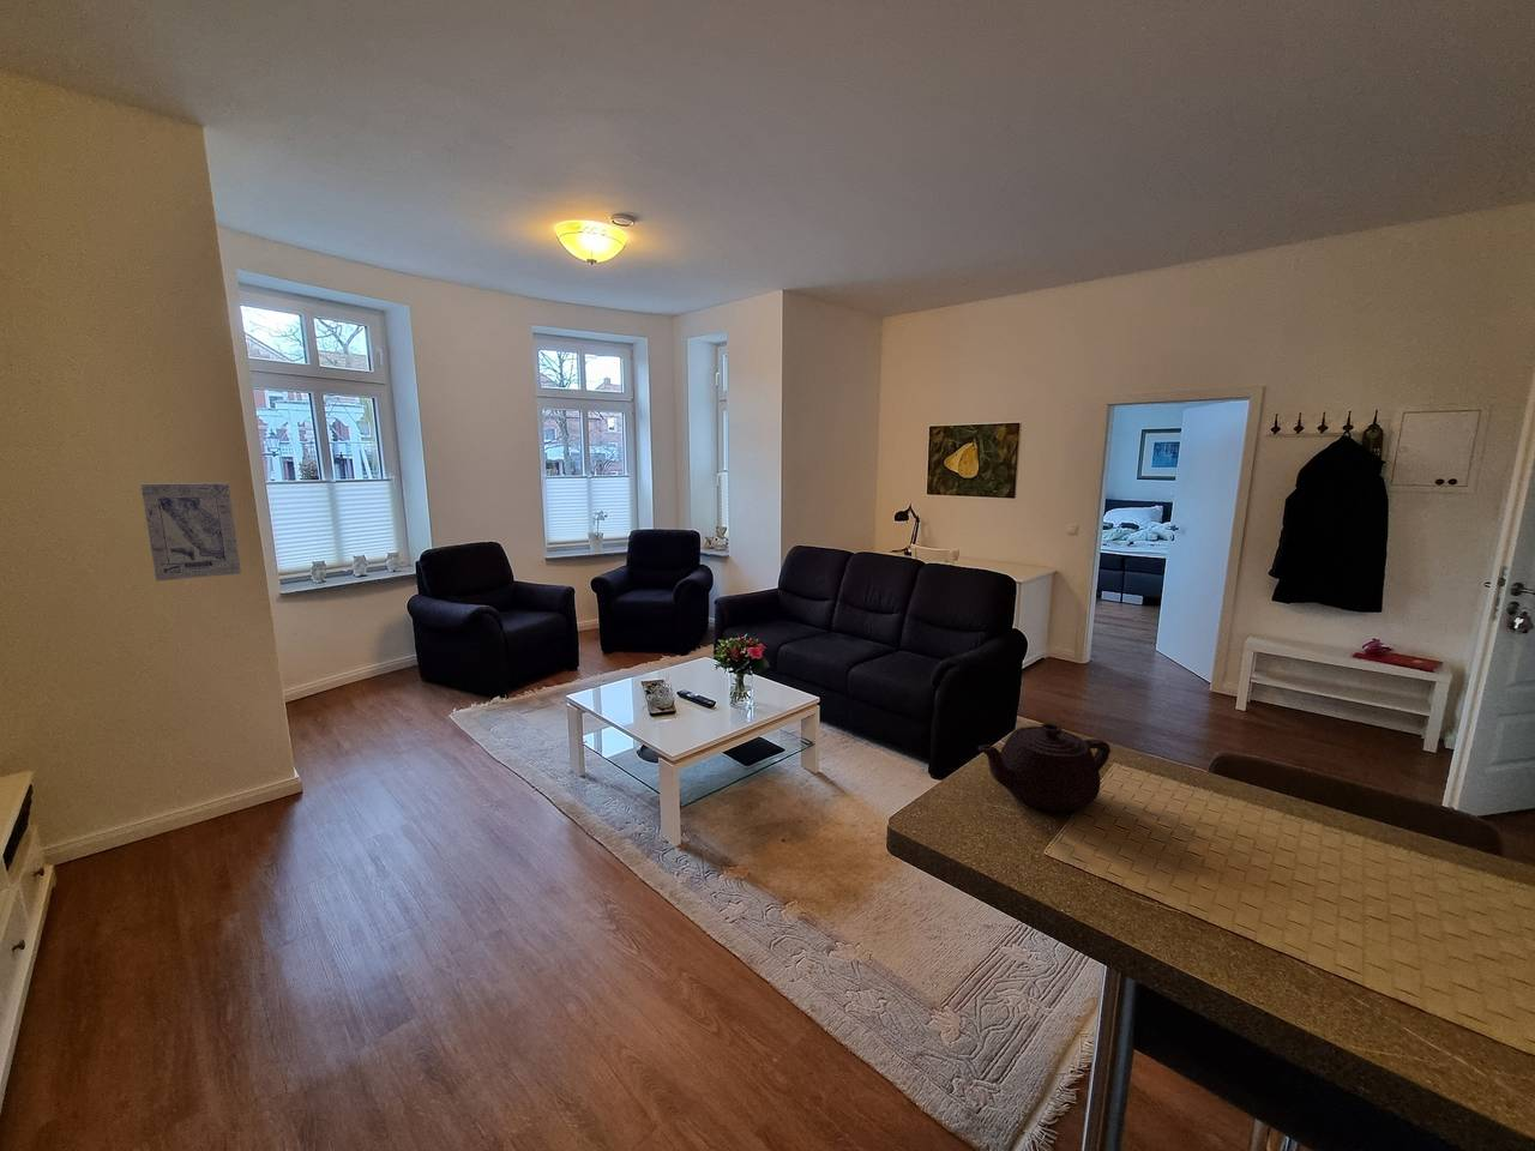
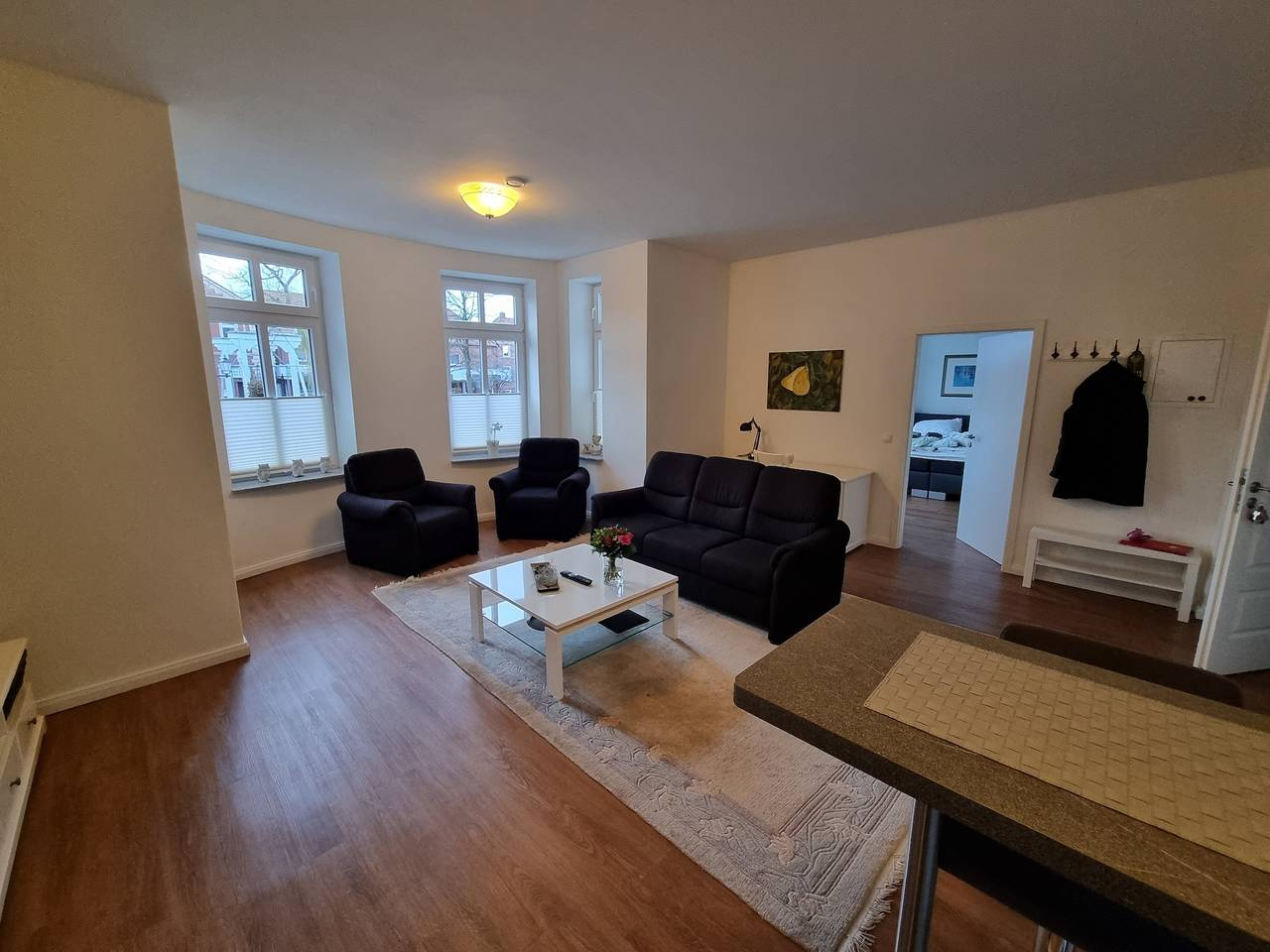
- wall art (193, 530)
- teapot (1043, 760)
